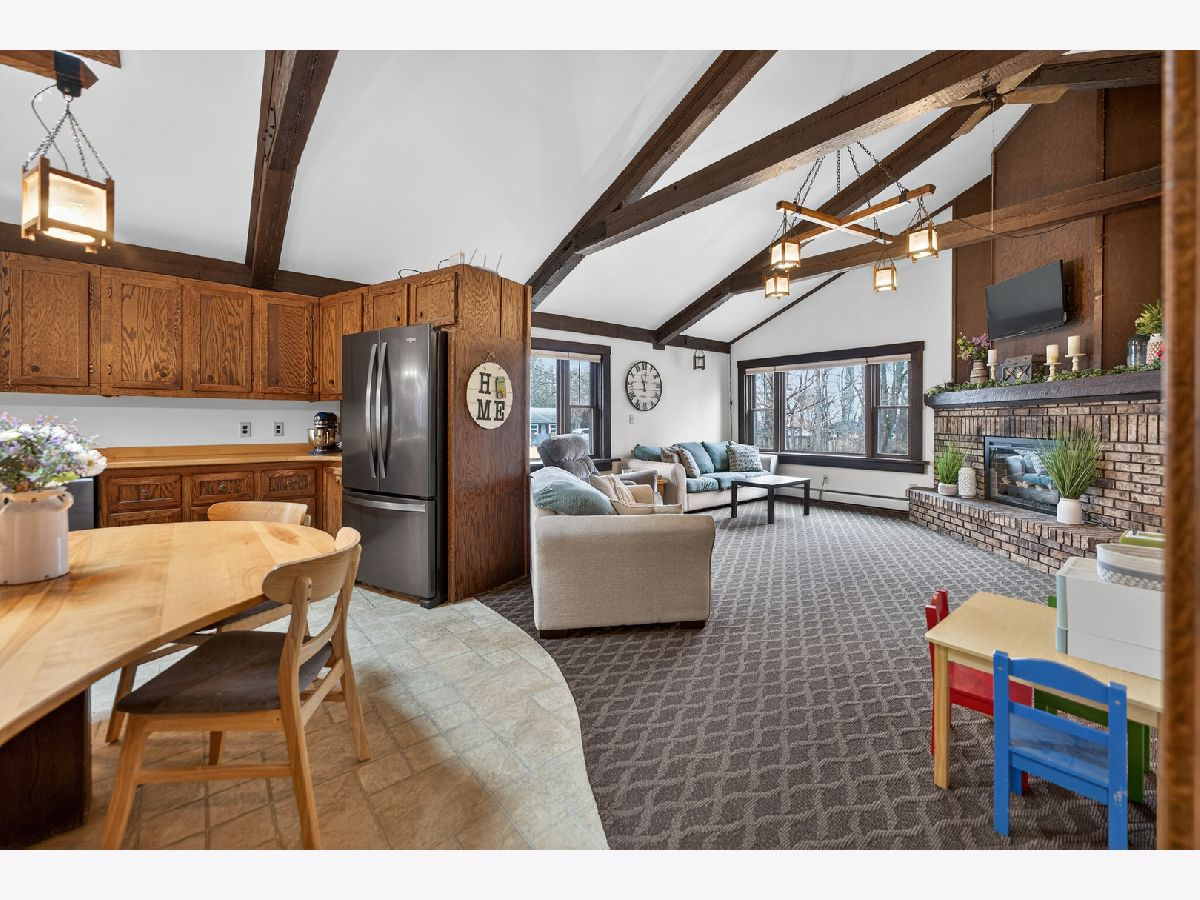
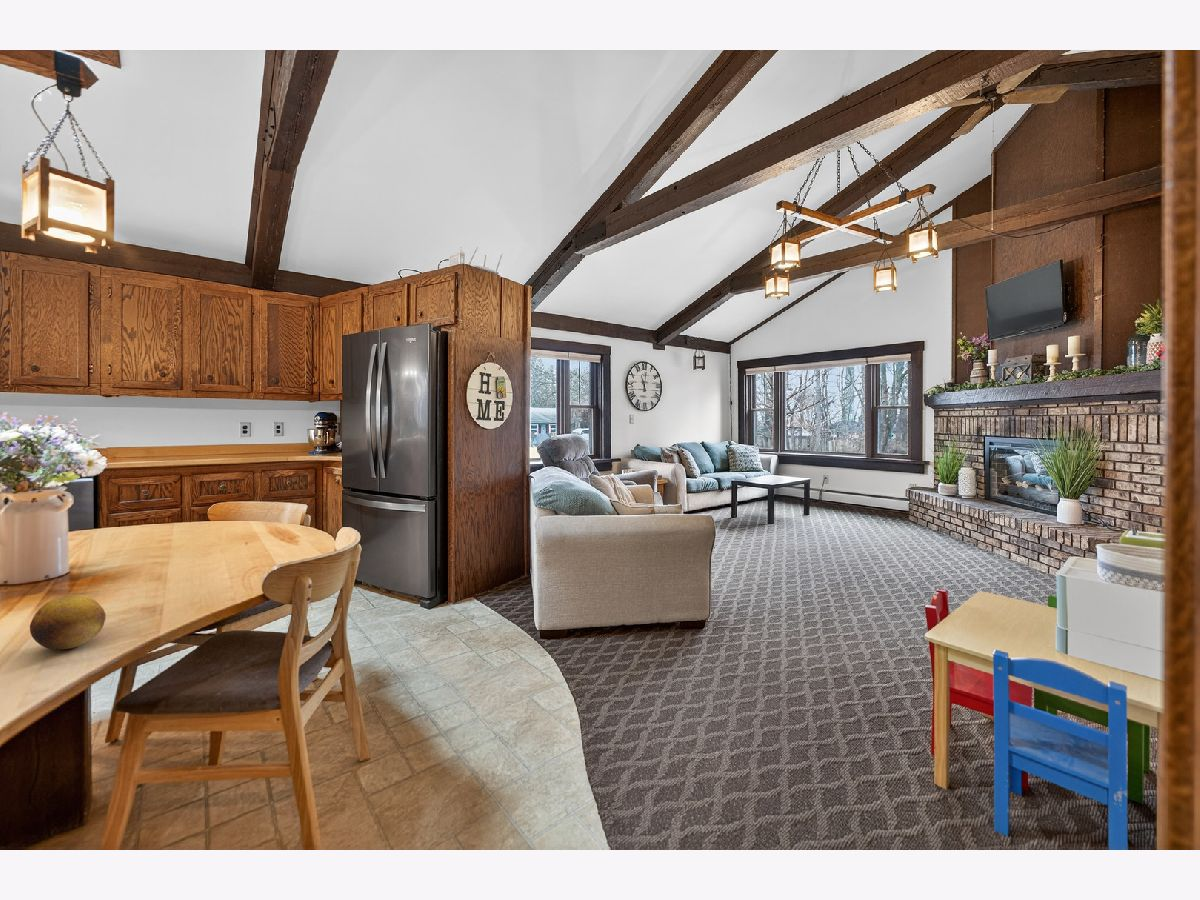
+ fruit (68, 621)
